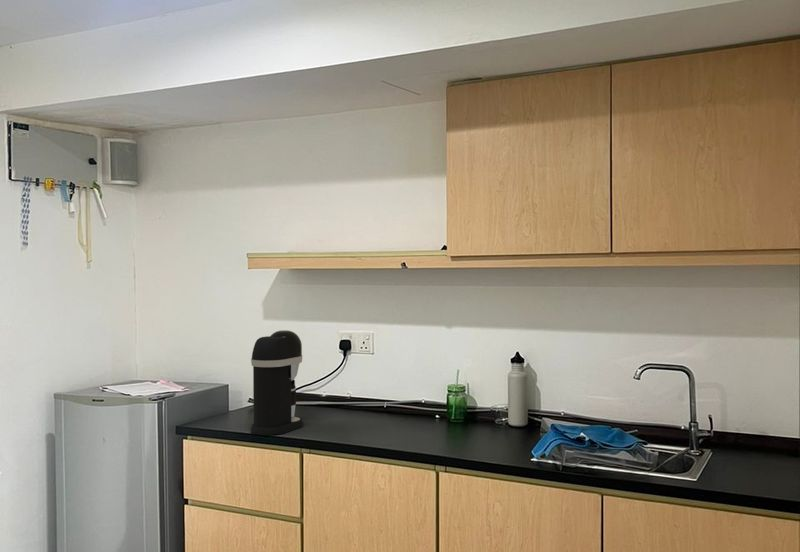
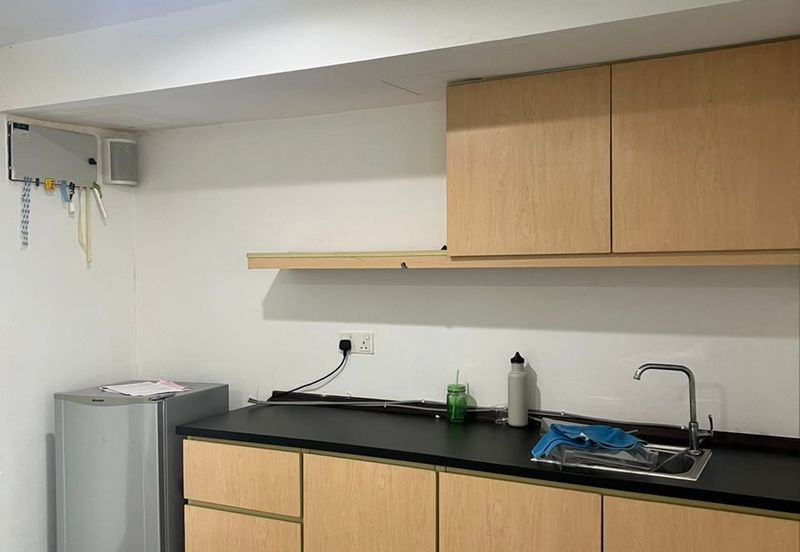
- coffee maker (277, 379)
